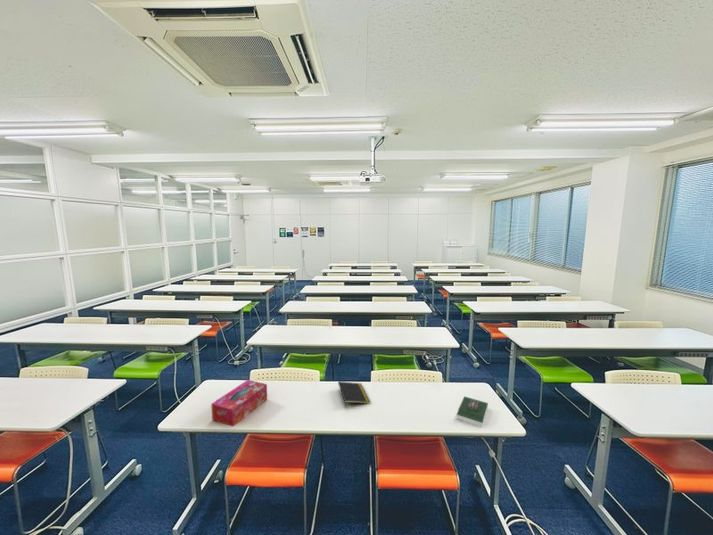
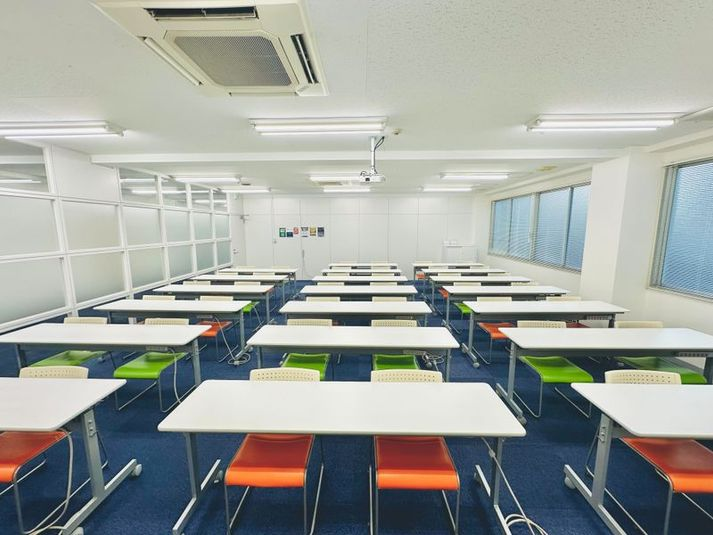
- tissue box (241, 401)
- book (472, 408)
- notepad (353, 392)
